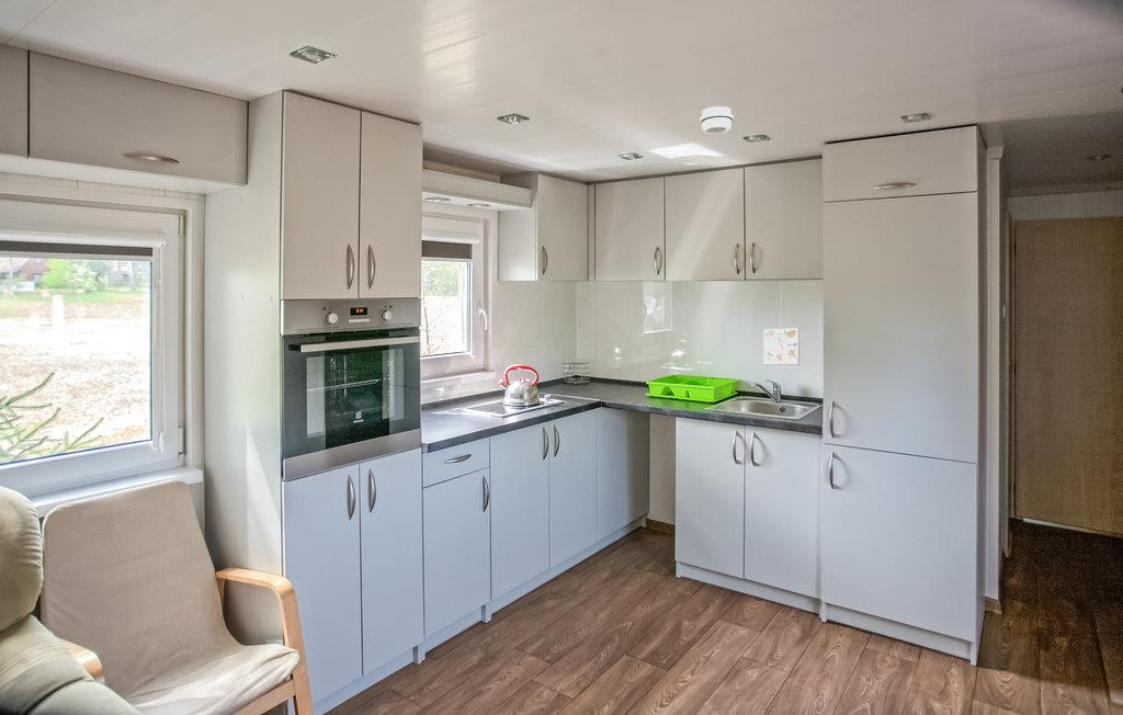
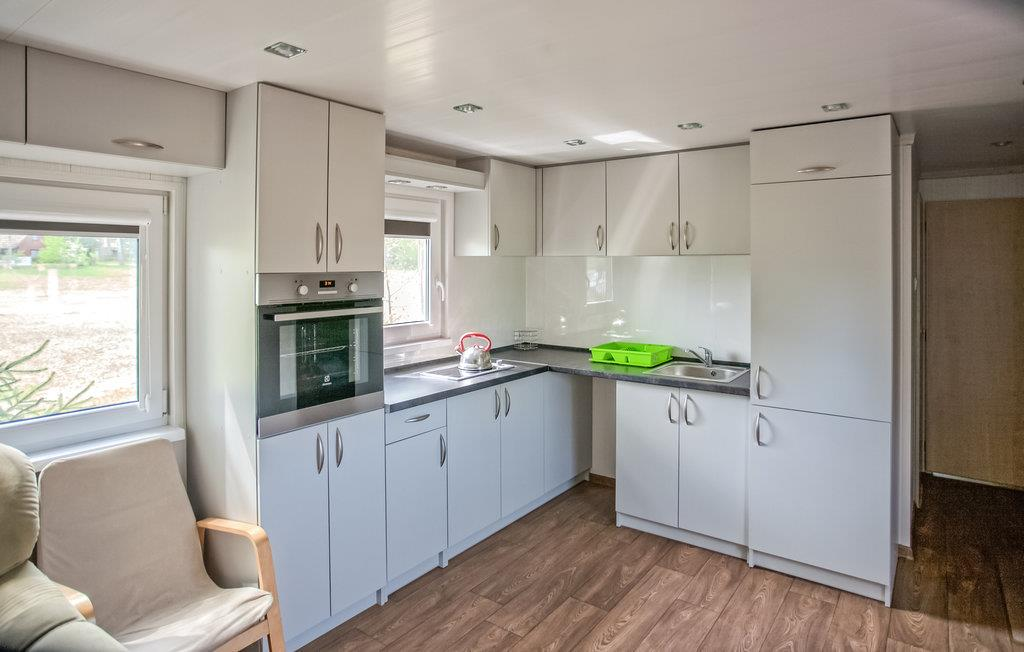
- decorative tile (781, 347)
- smoke detector (716, 121)
